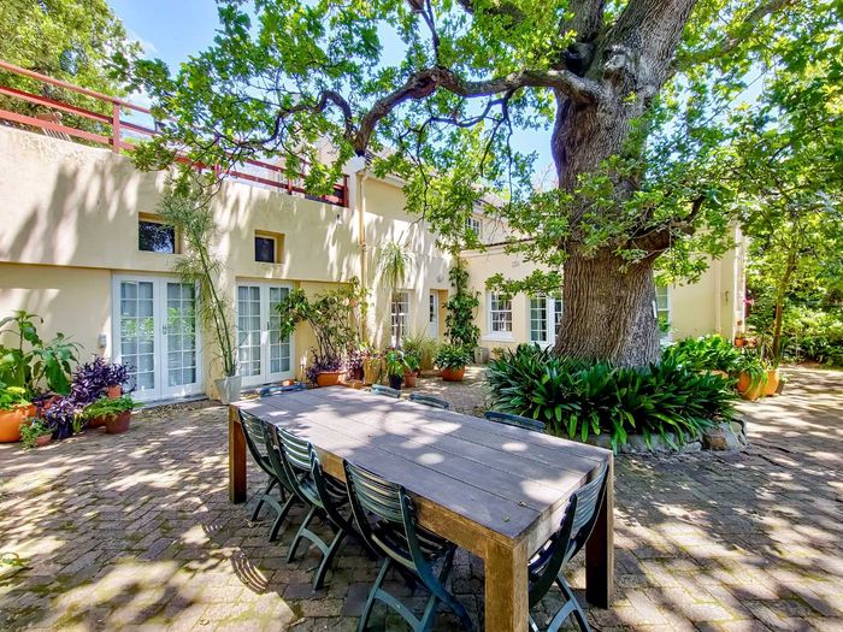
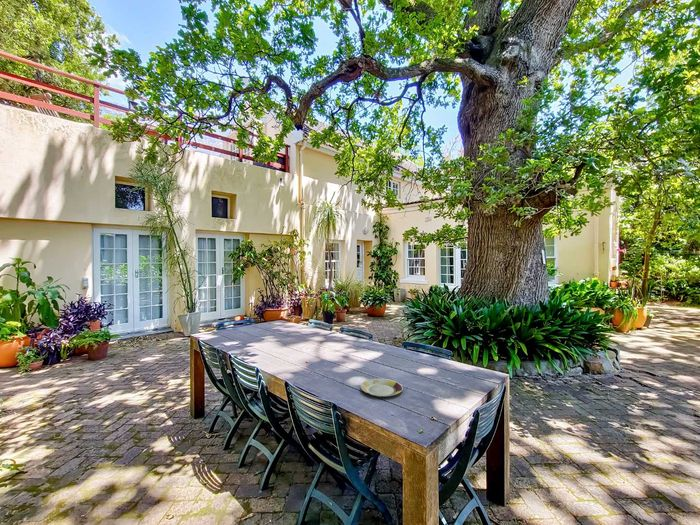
+ plate (381, 388)
